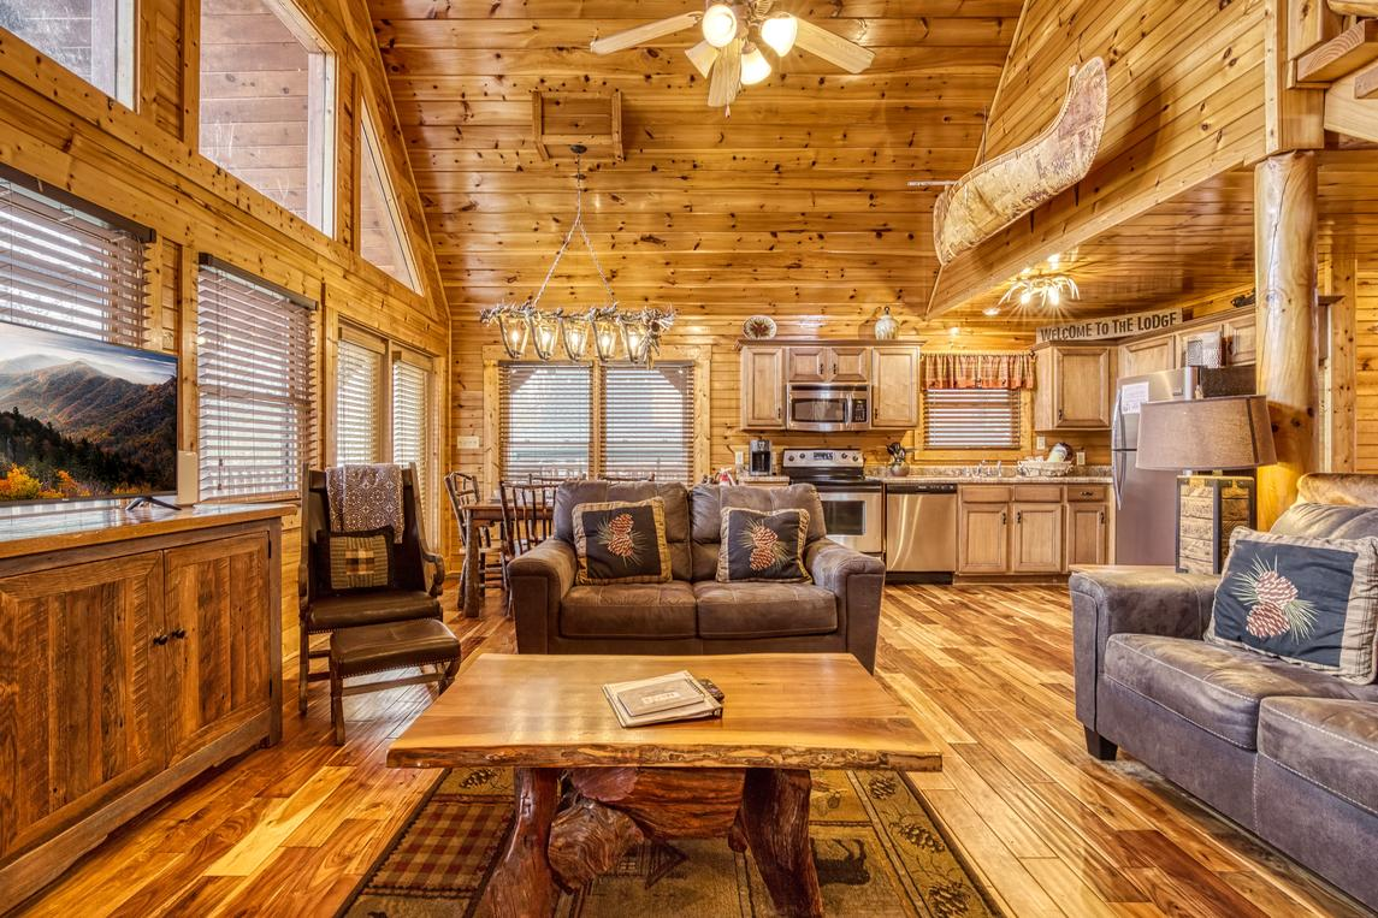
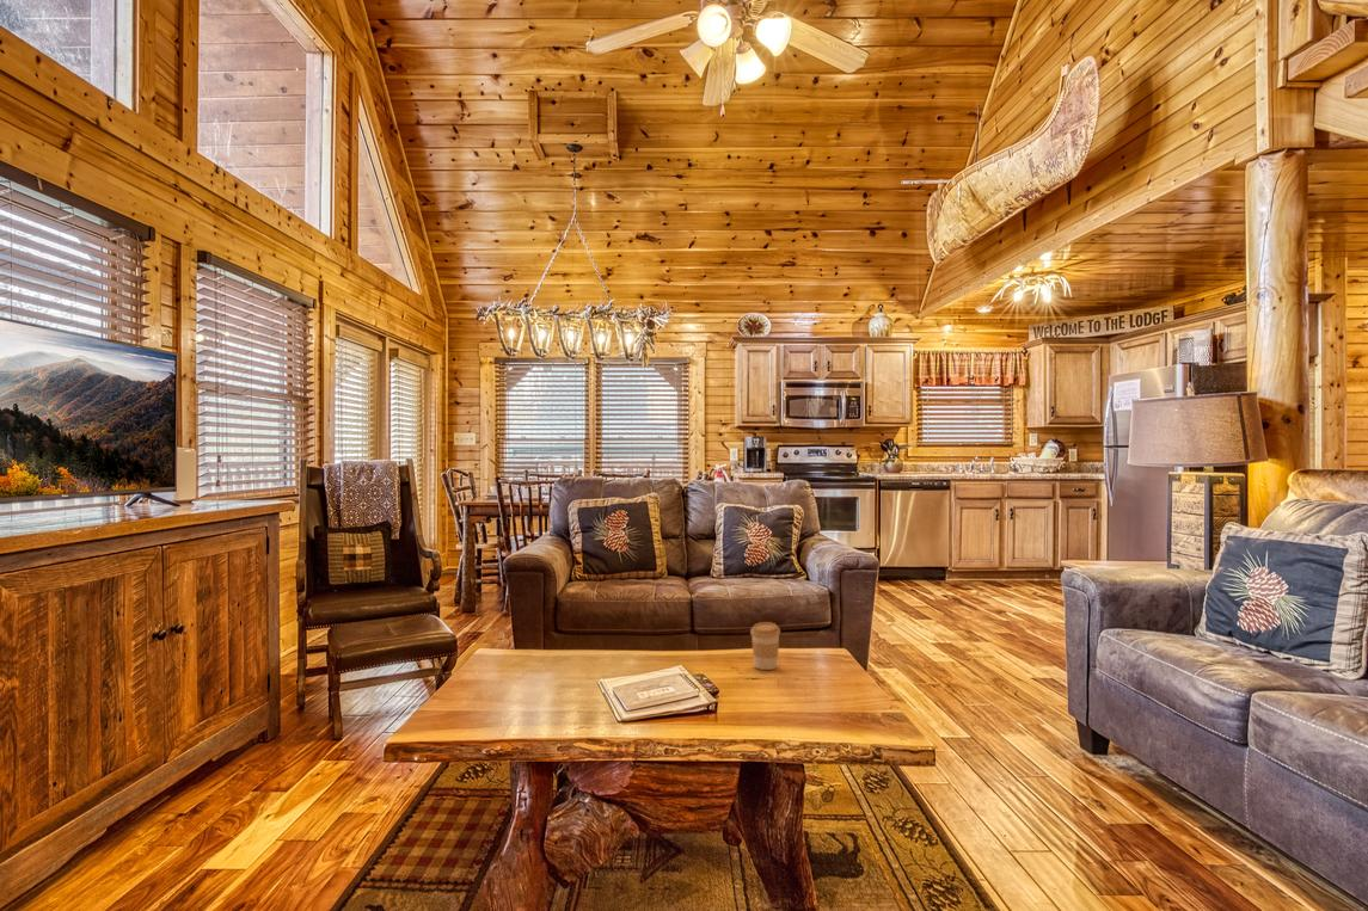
+ coffee cup (765, 645)
